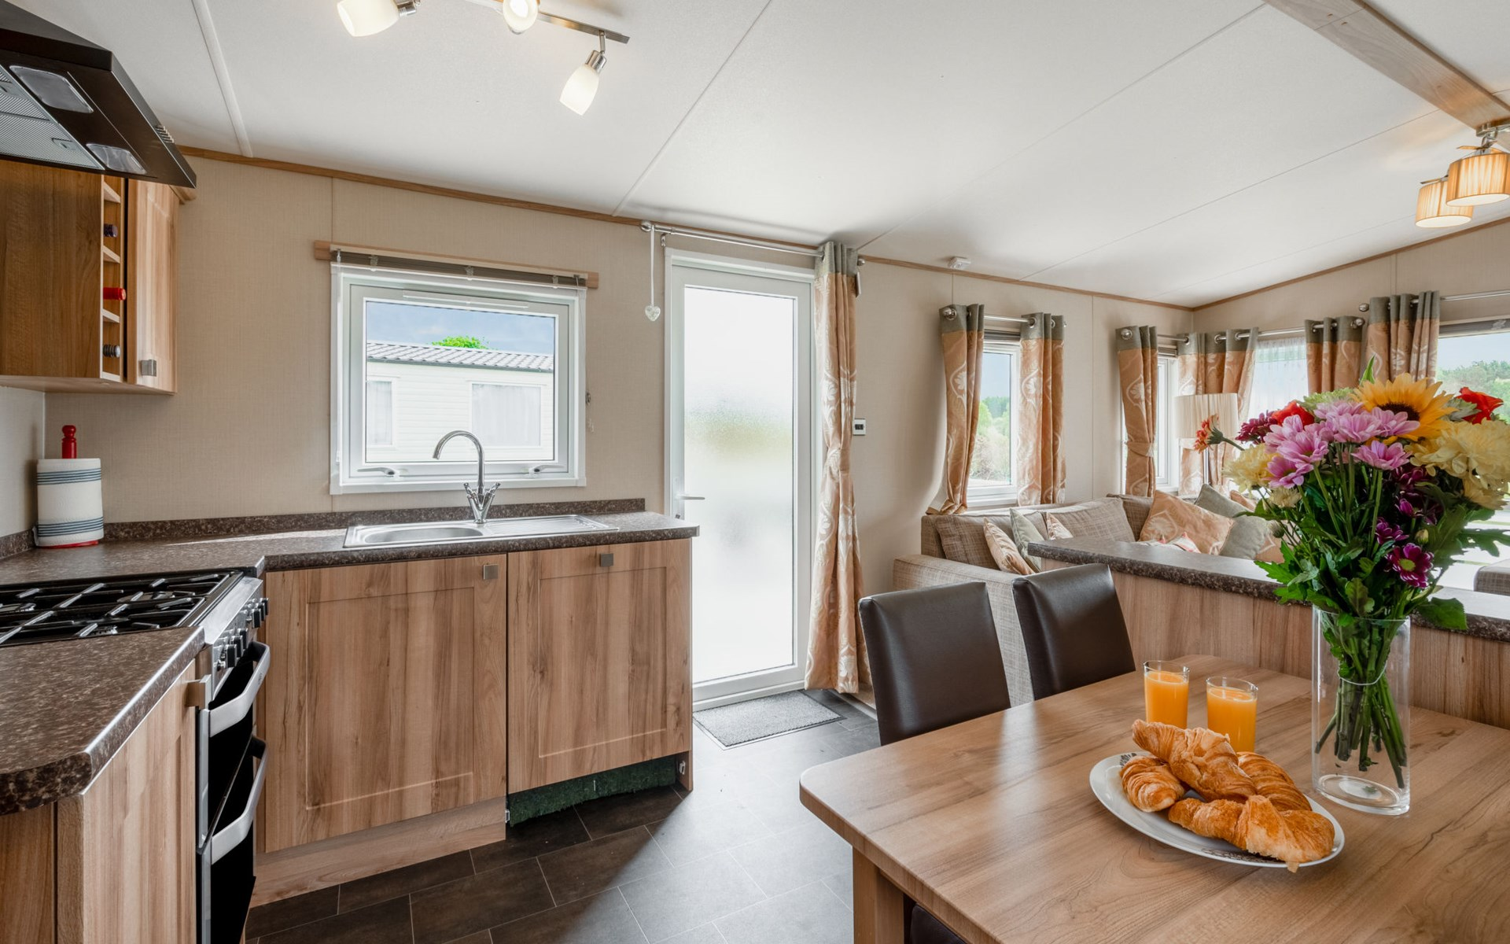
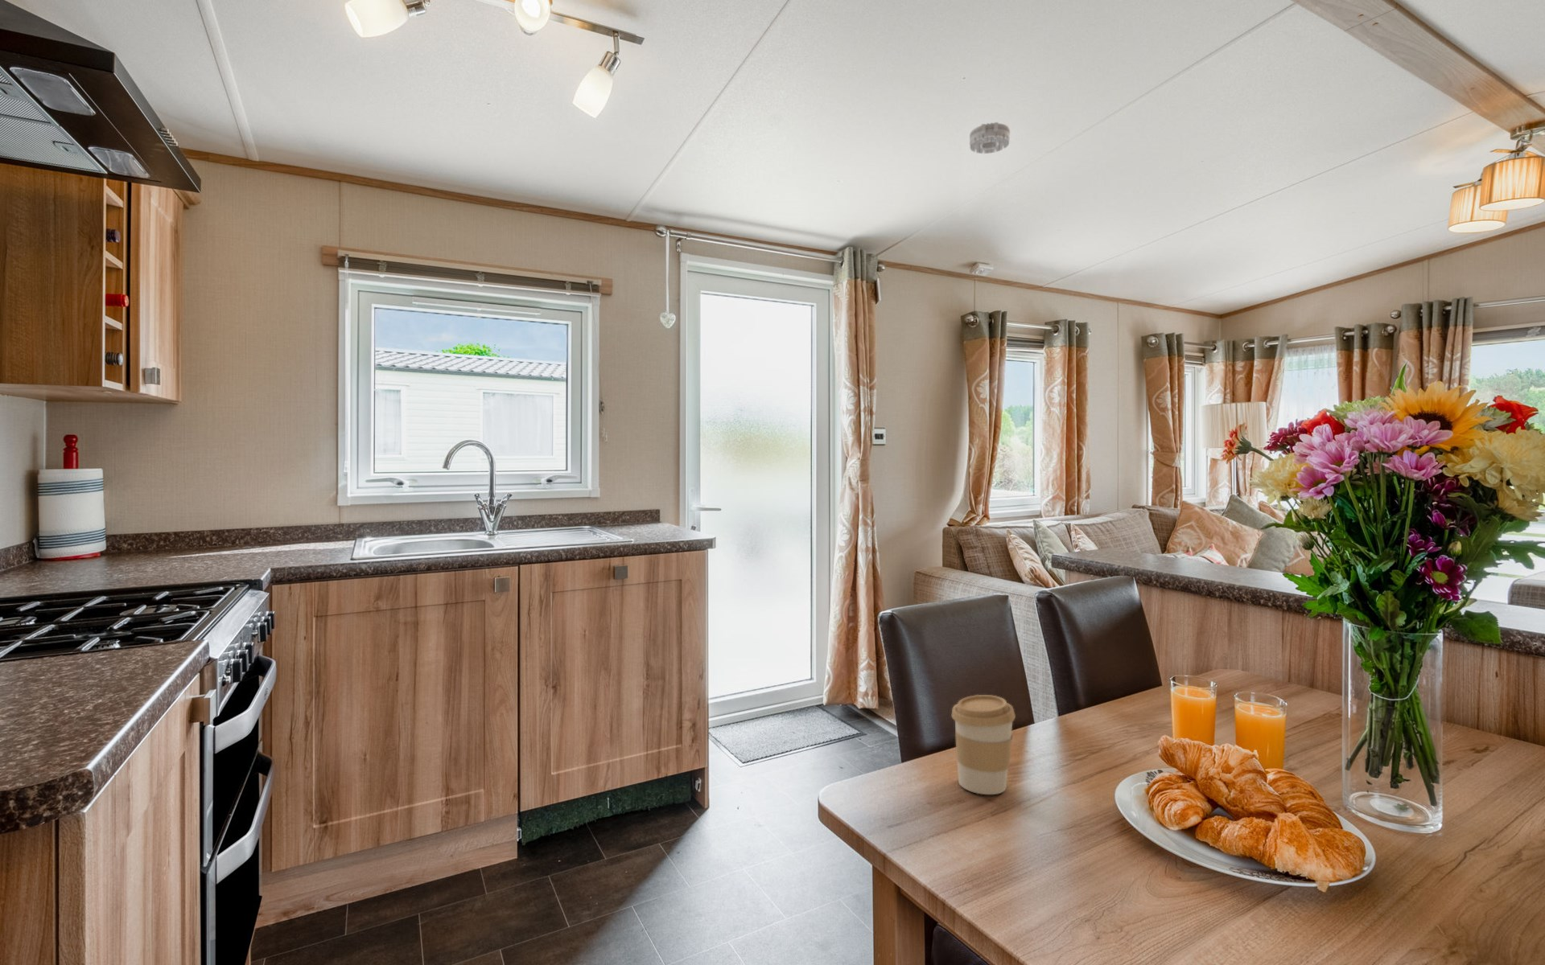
+ coffee cup (982, 742)
+ smoke detector (989, 138)
